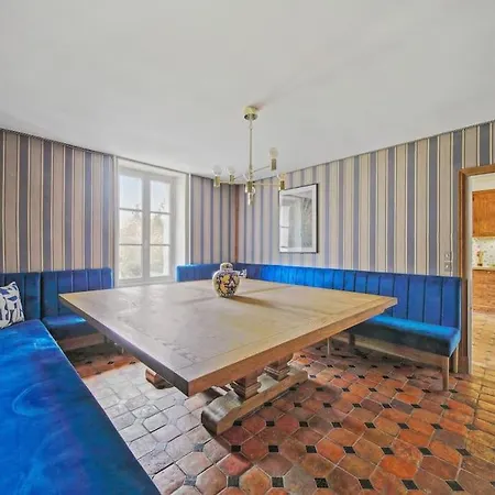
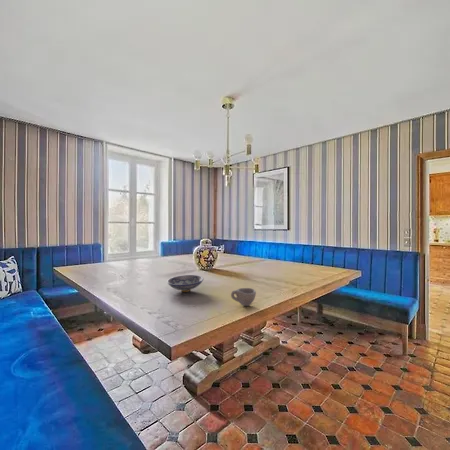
+ cup (243, 297)
+ bowl (185, 284)
